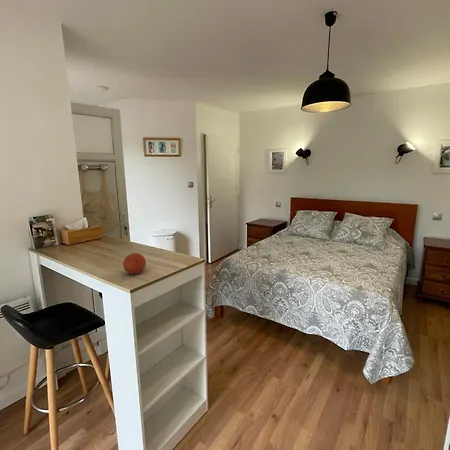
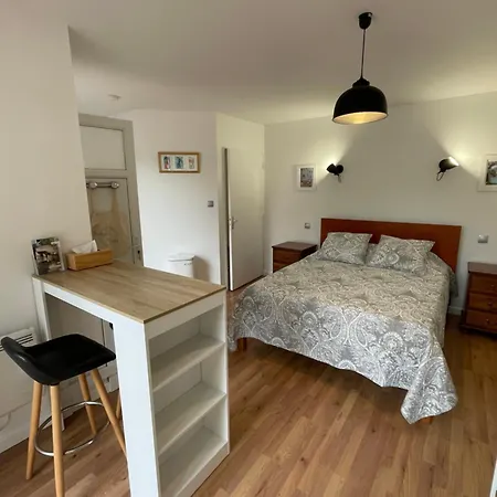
- fruit (134, 262)
